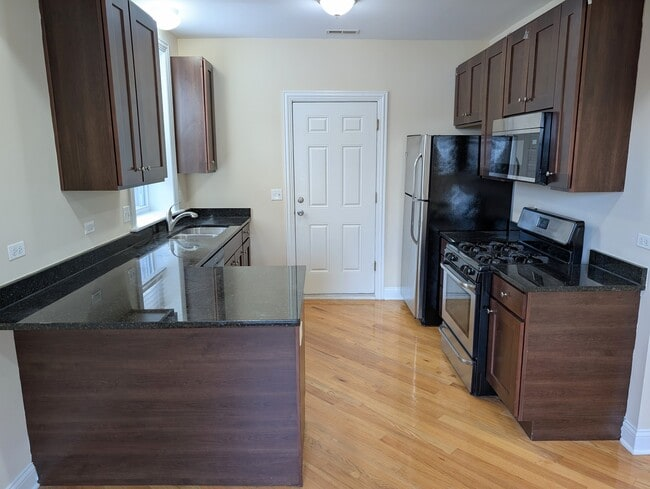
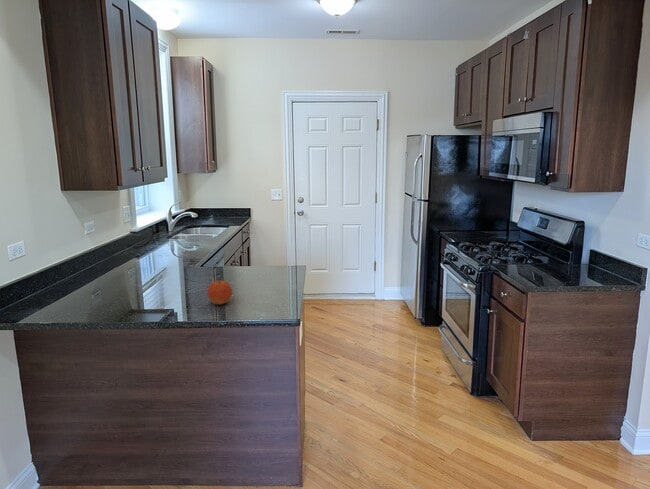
+ fruit (219, 292)
